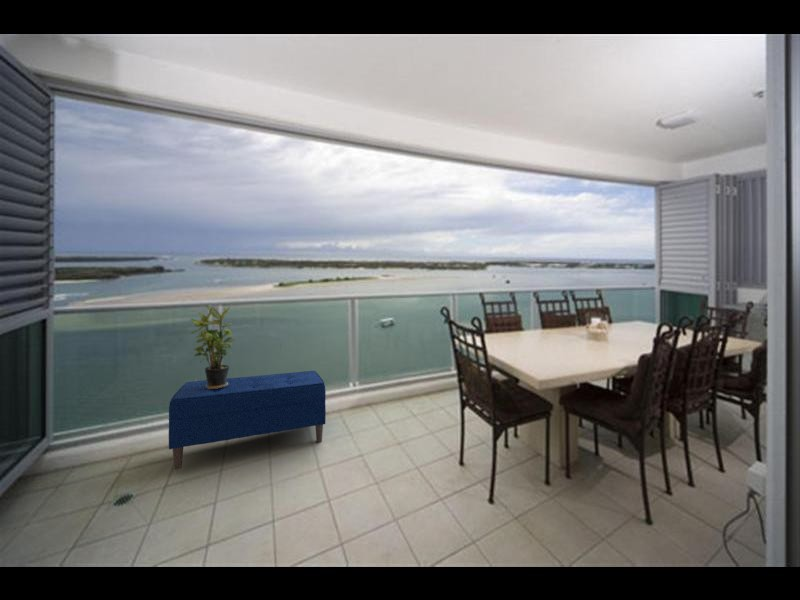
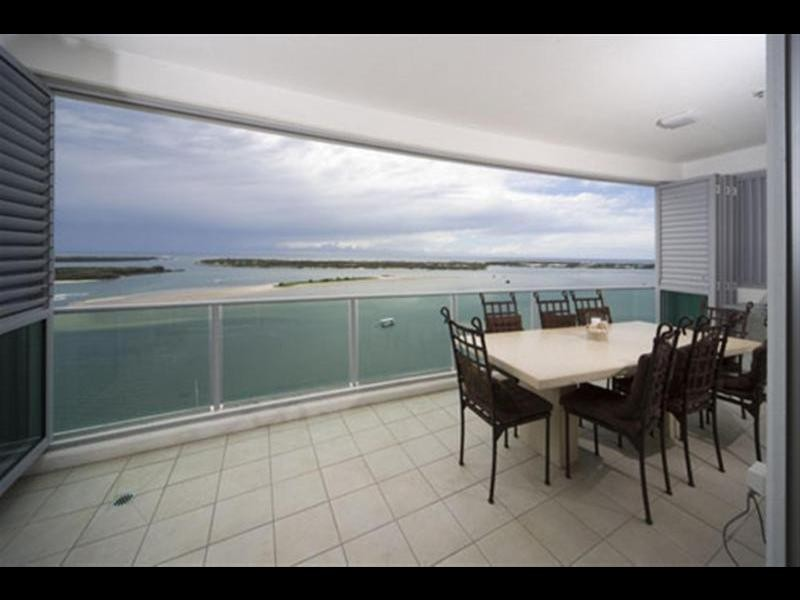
- bench (255, 412)
- potted plant (213, 346)
